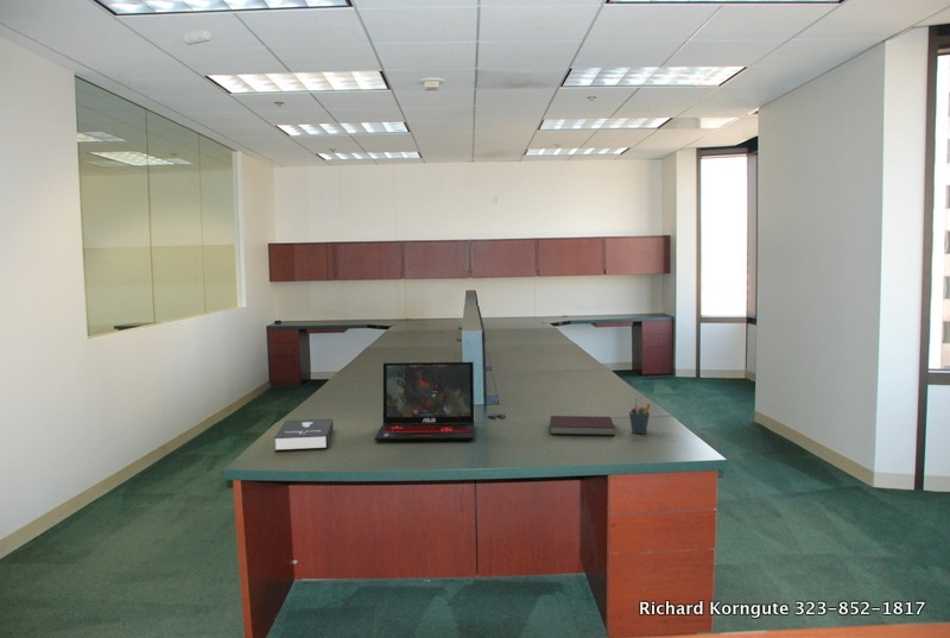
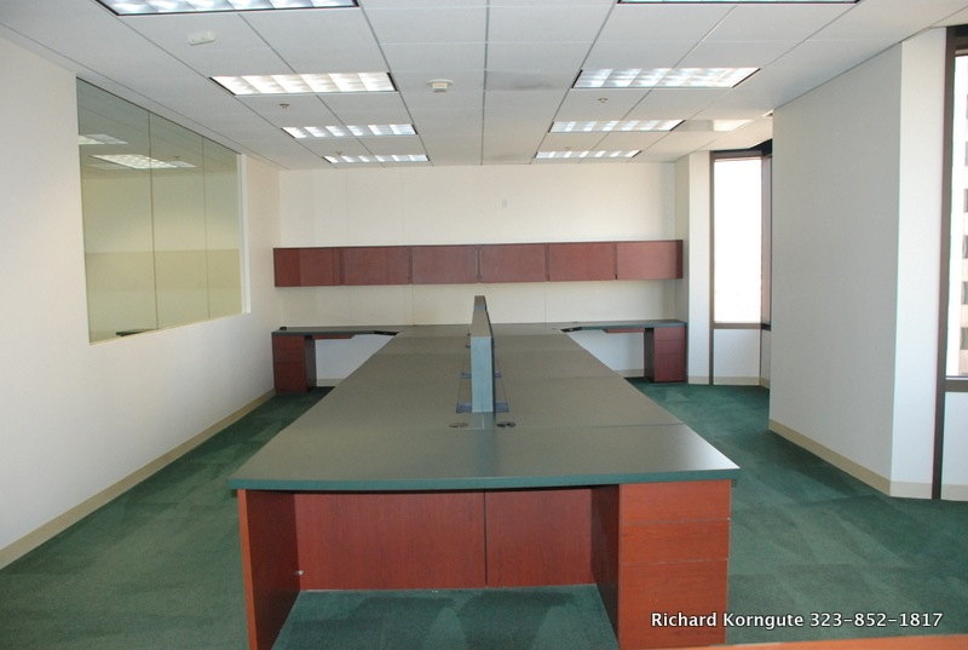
- laptop (426, 399)
- pen holder (639, 416)
- booklet (305, 434)
- notebook (581, 424)
